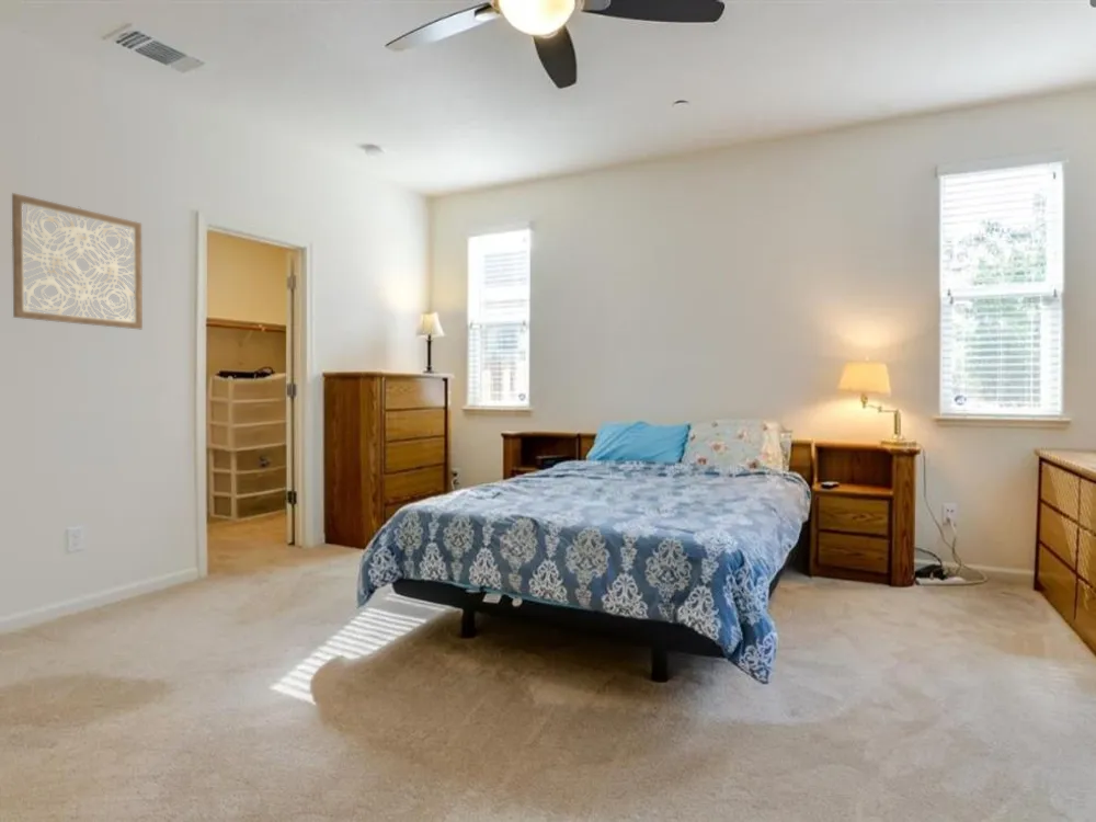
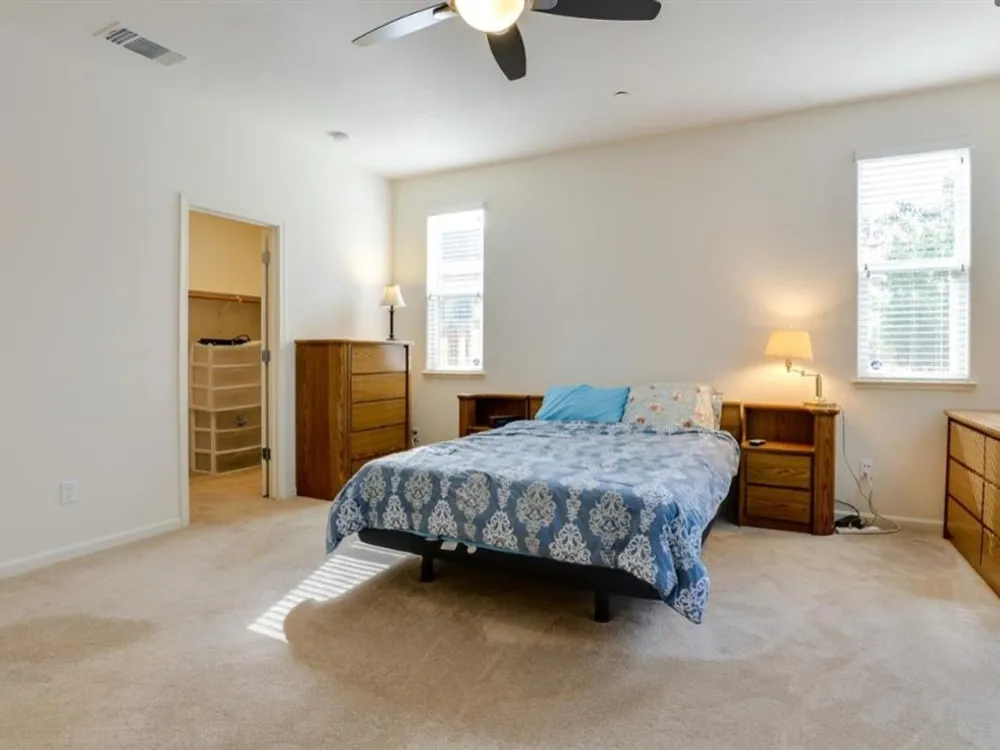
- wall art (79, 269)
